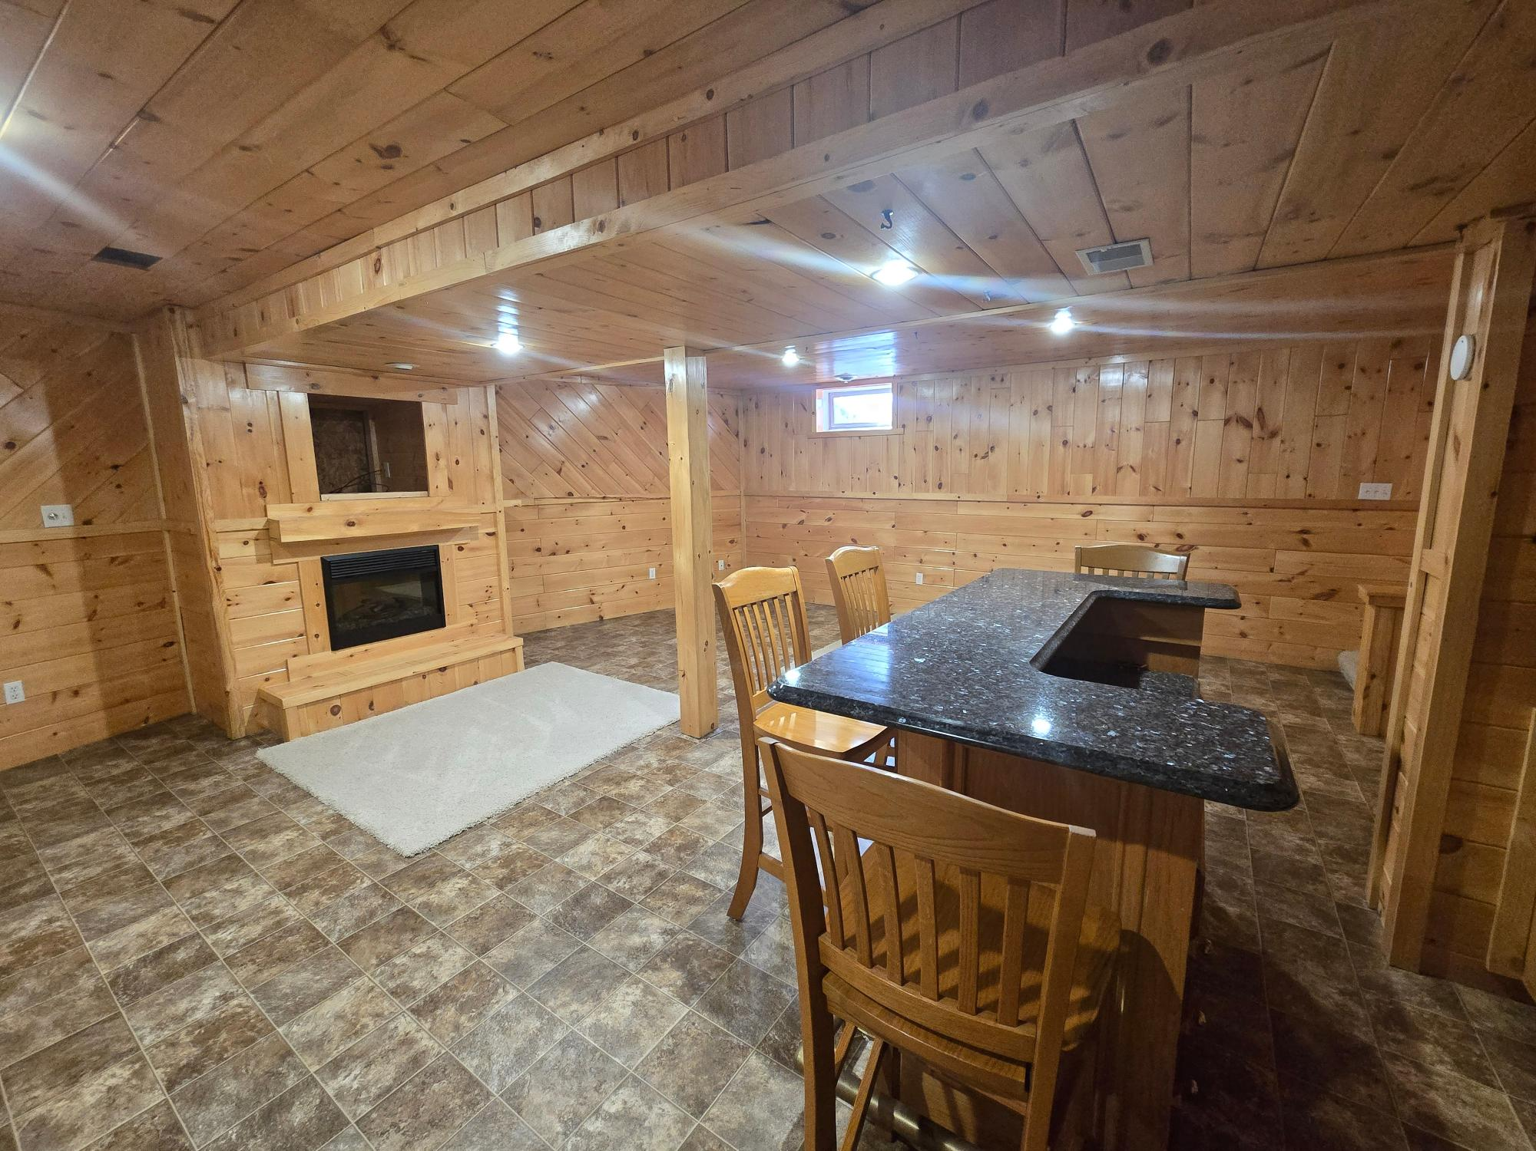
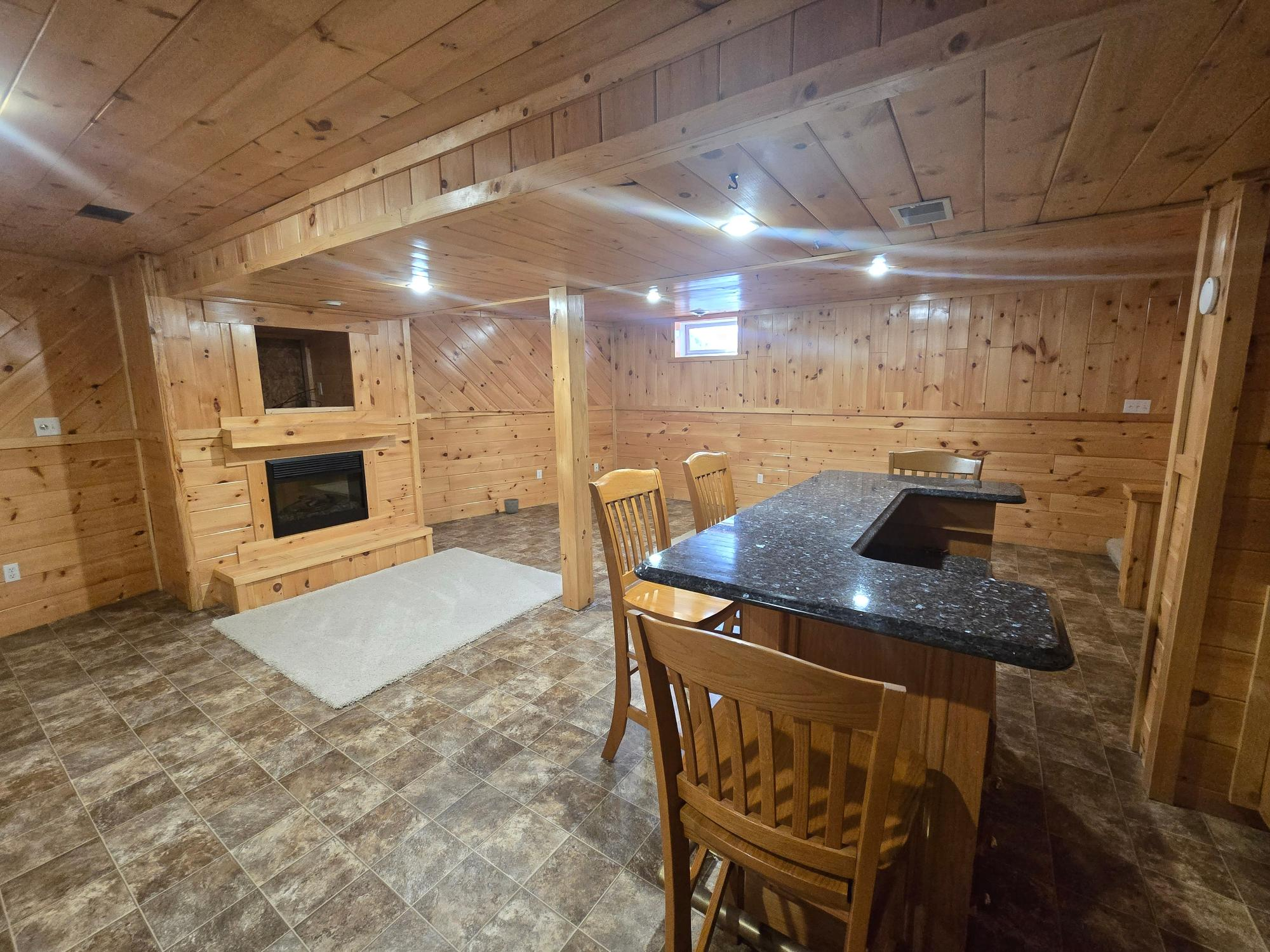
+ planter (511, 506)
